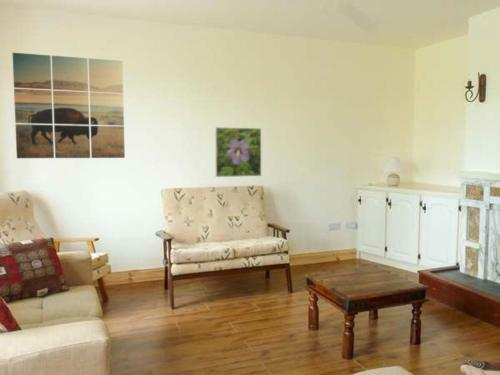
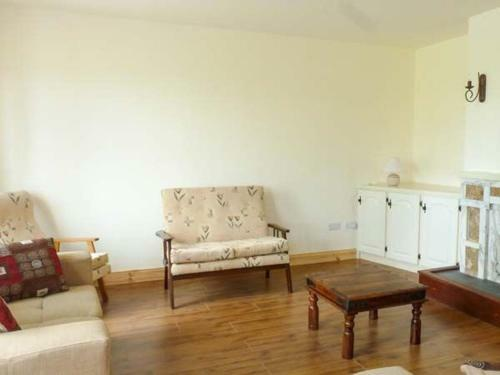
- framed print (238, 152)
- wall art (71, 107)
